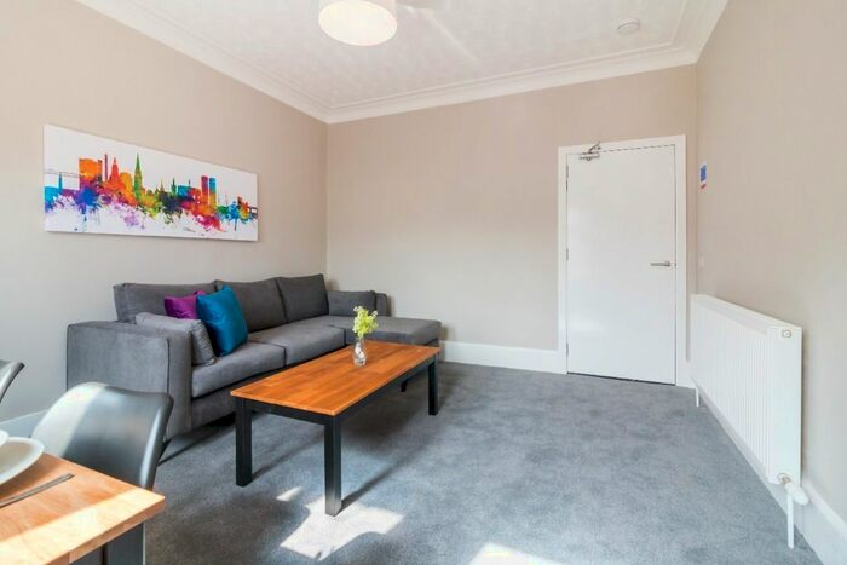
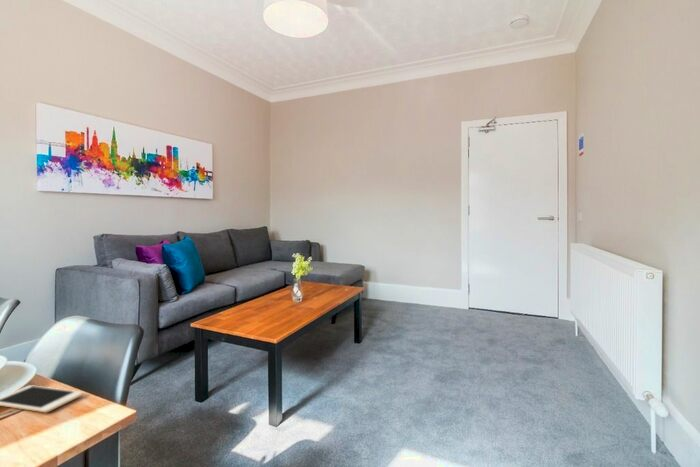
+ cell phone (37, 398)
